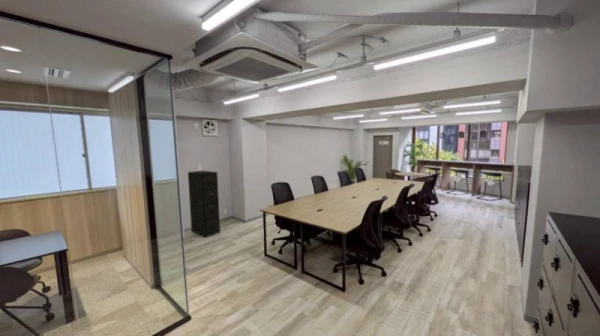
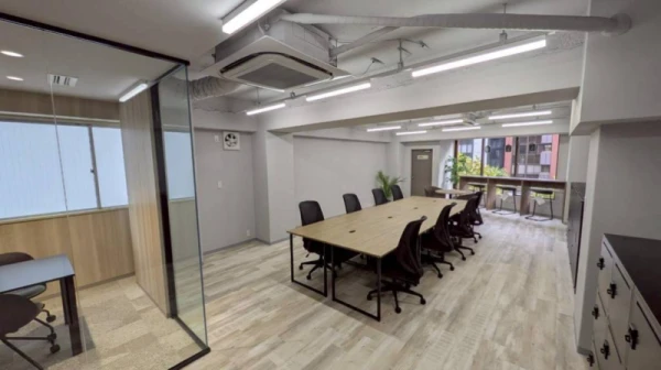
- filing cabinet (204, 202)
